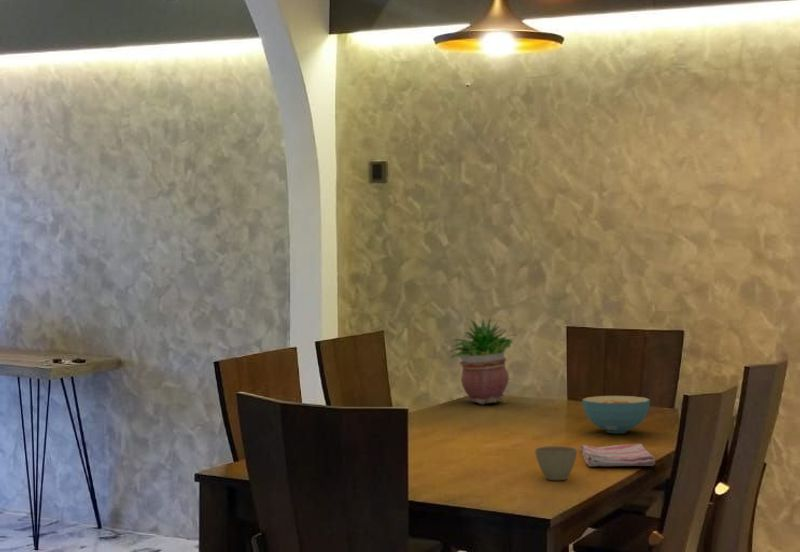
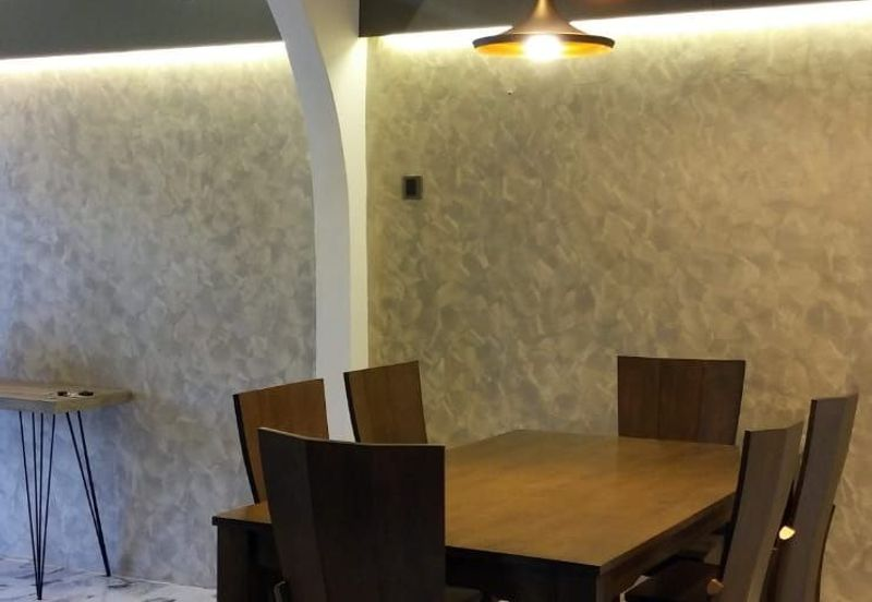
- dish towel (616, 452)
- cereal bowl (616, 415)
- flower pot (556, 463)
- potted plant (482, 360)
